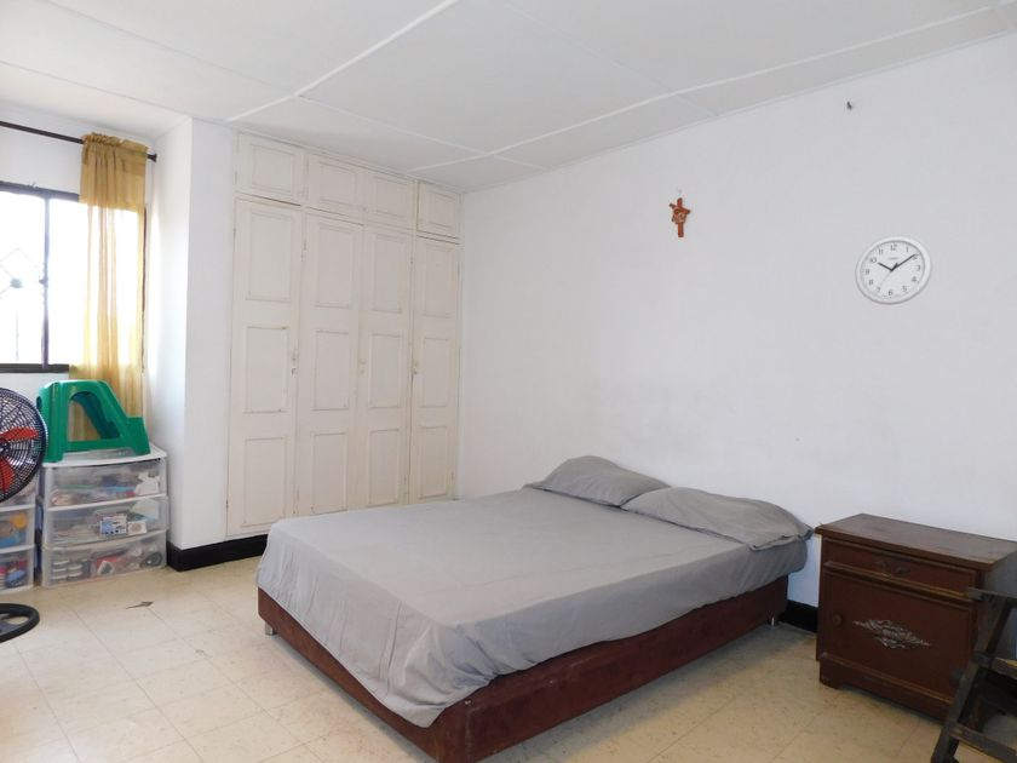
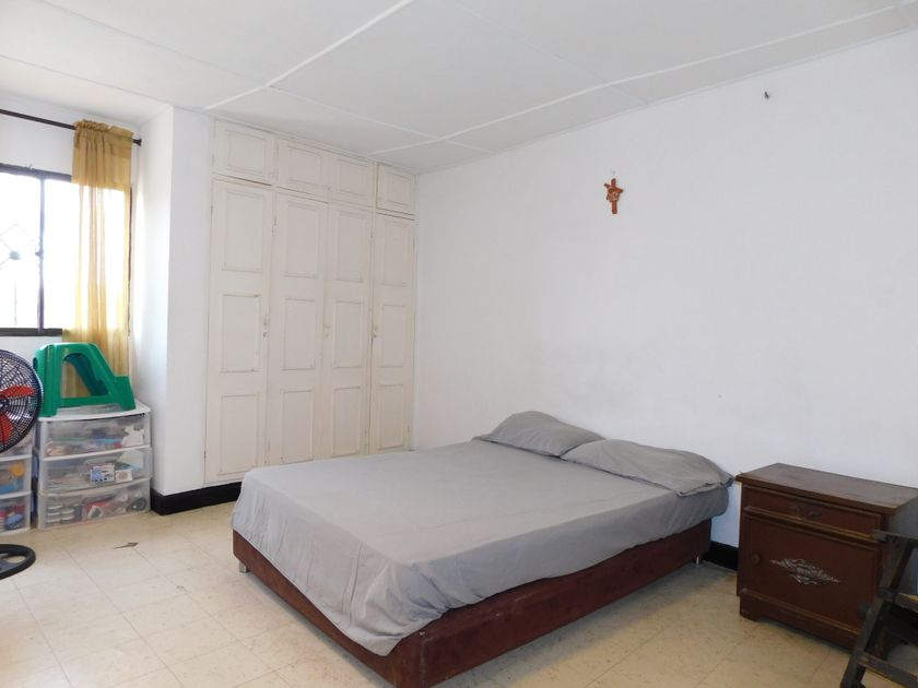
- wall clock (891, 269)
